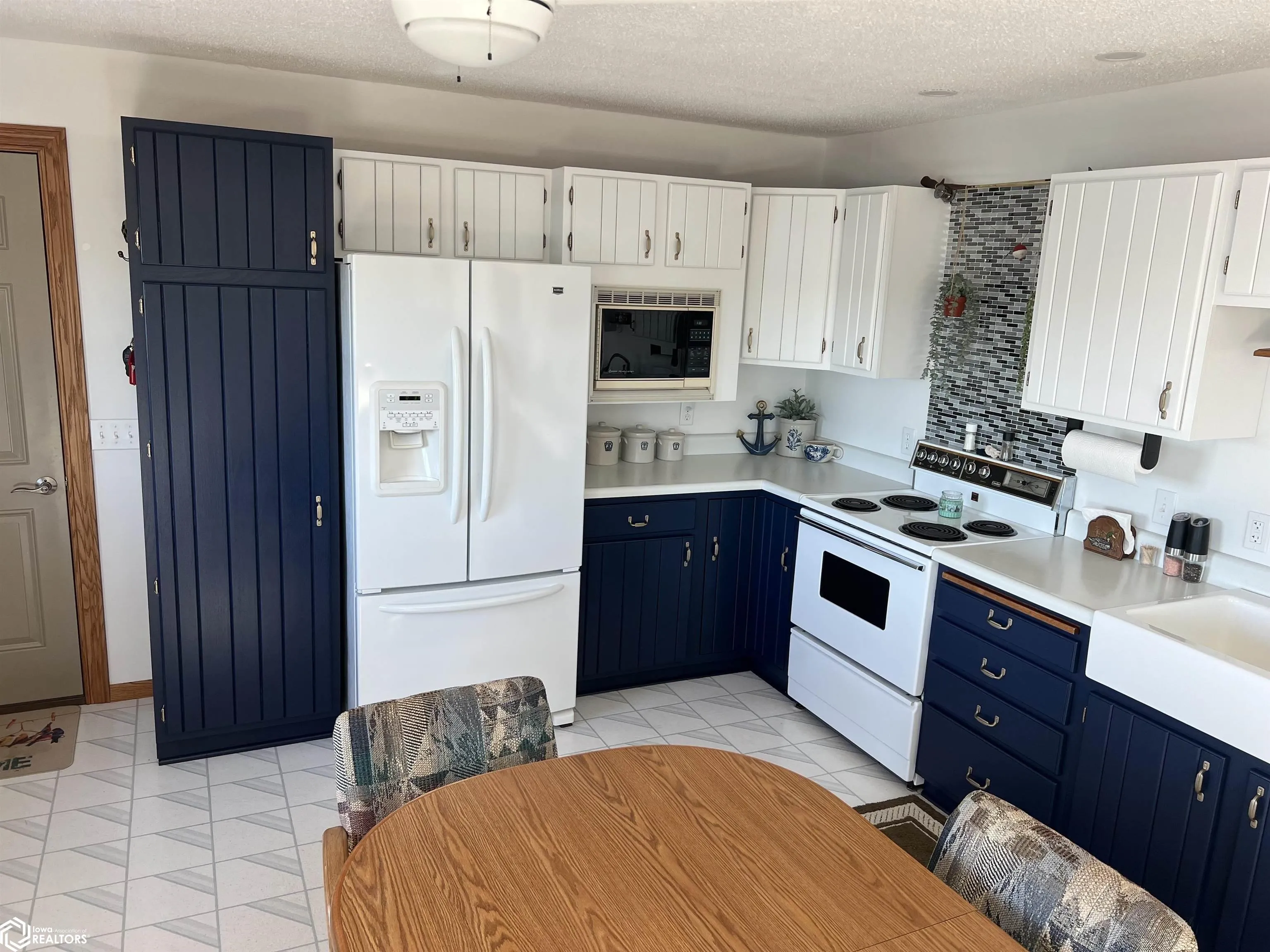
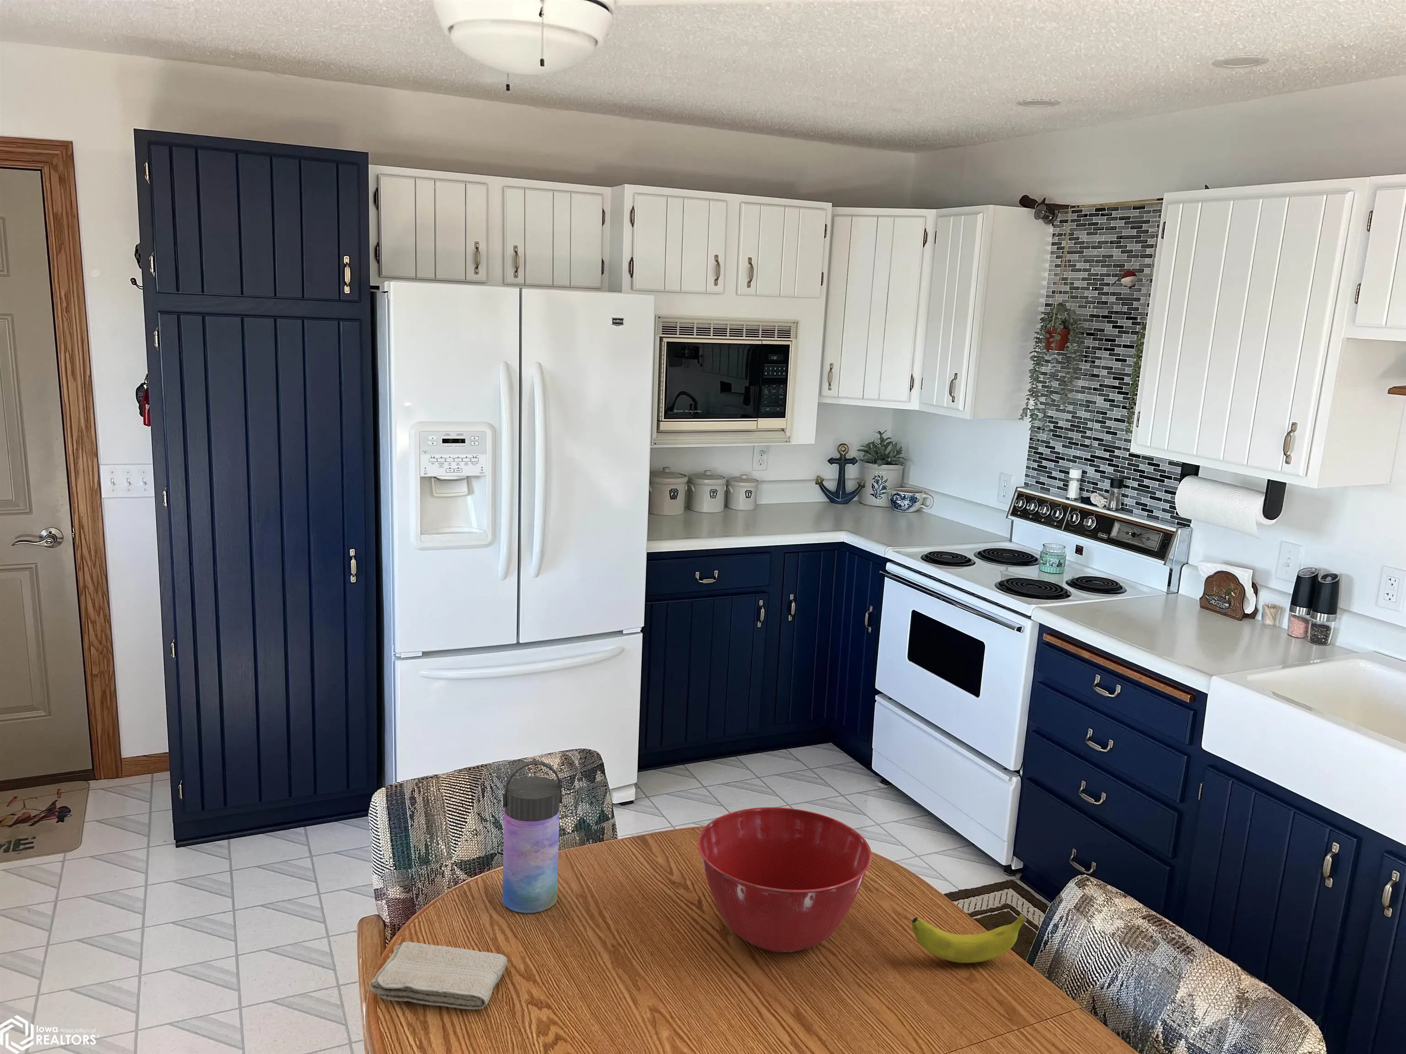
+ banana (968, 938)
+ washcloth (441, 973)
+ water bottle (531, 830)
+ mixing bowl (780, 888)
